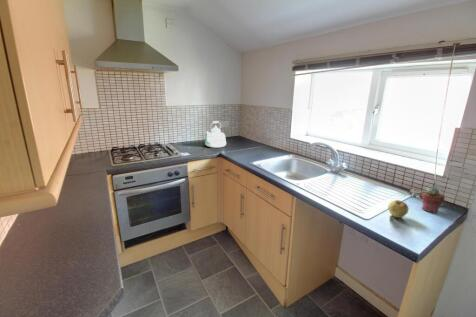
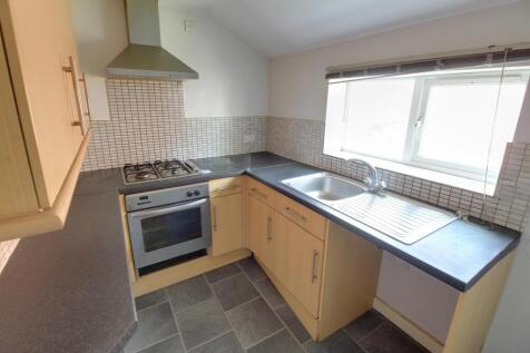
- apple (398, 208)
- kettle (214, 133)
- potted succulent (432, 198)
